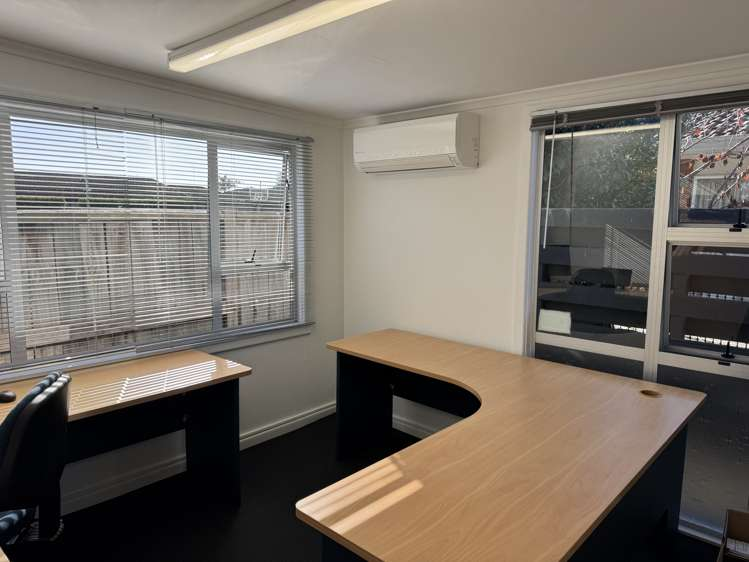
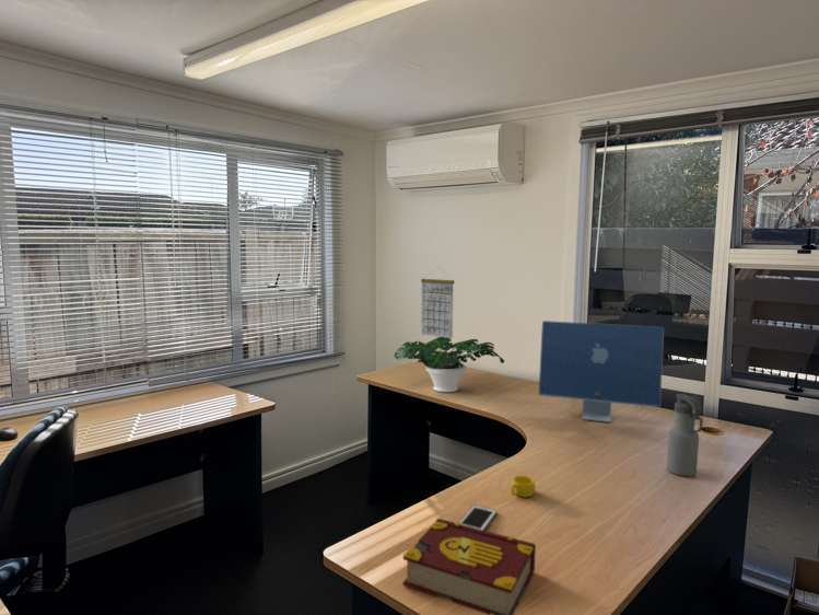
+ water bottle (683, 433)
+ cup (520, 487)
+ computer monitor (598, 371)
+ potted plant (454, 365)
+ book (468, 561)
+ cell phone (477, 519)
+ calendar (436, 301)
